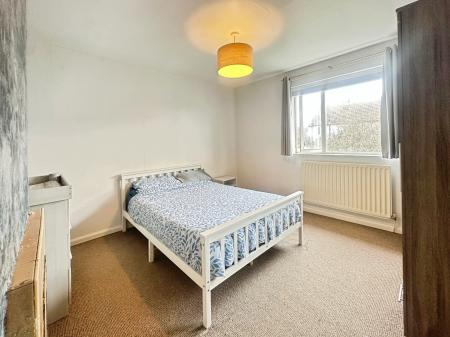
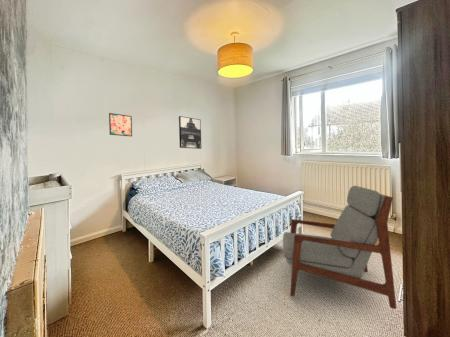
+ wall art (190, 133)
+ armchair (327, 237)
+ wall art (121, 125)
